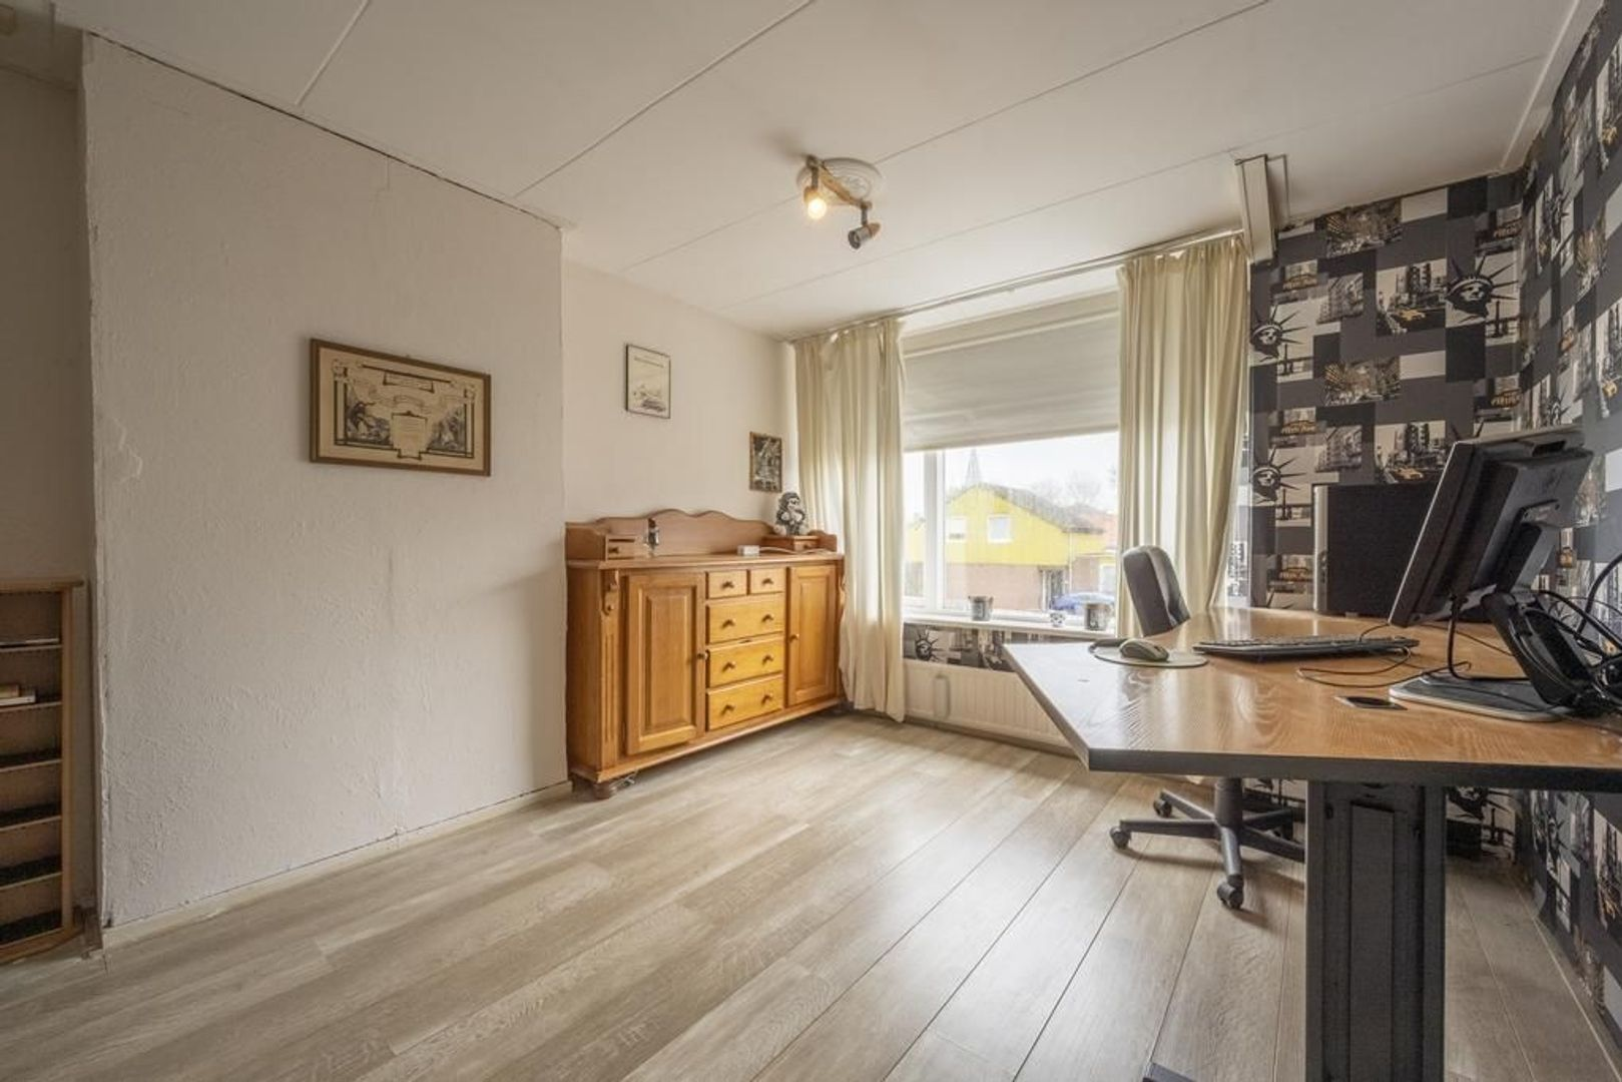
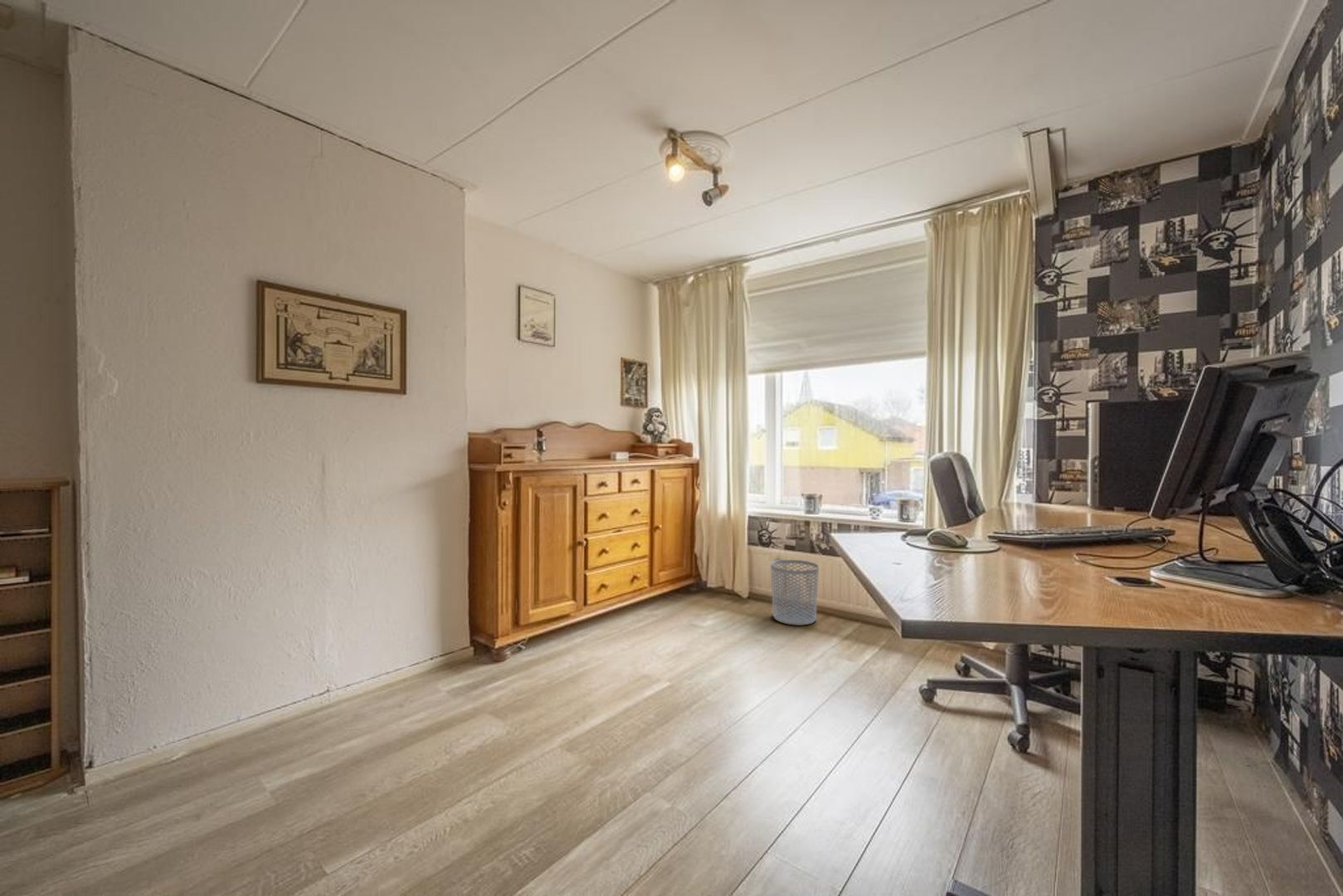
+ waste bin (794, 591)
